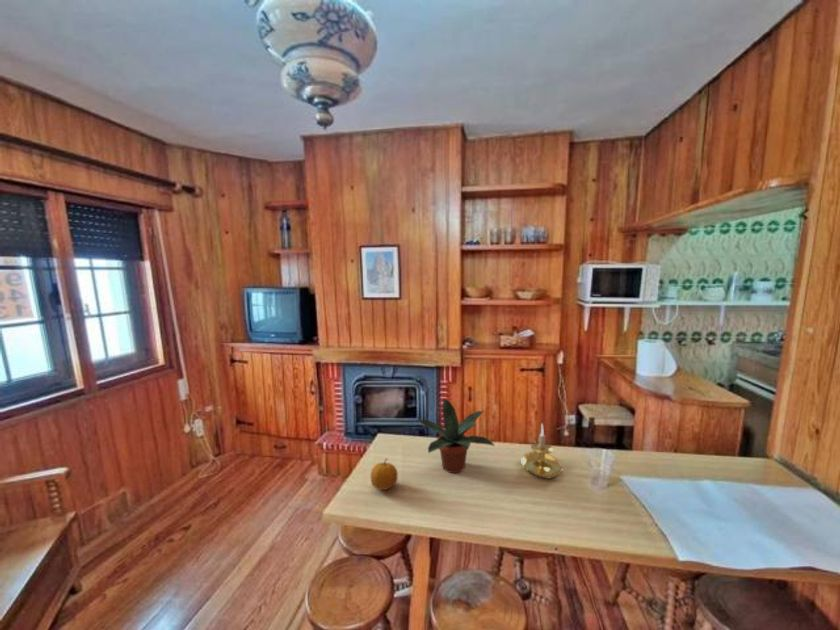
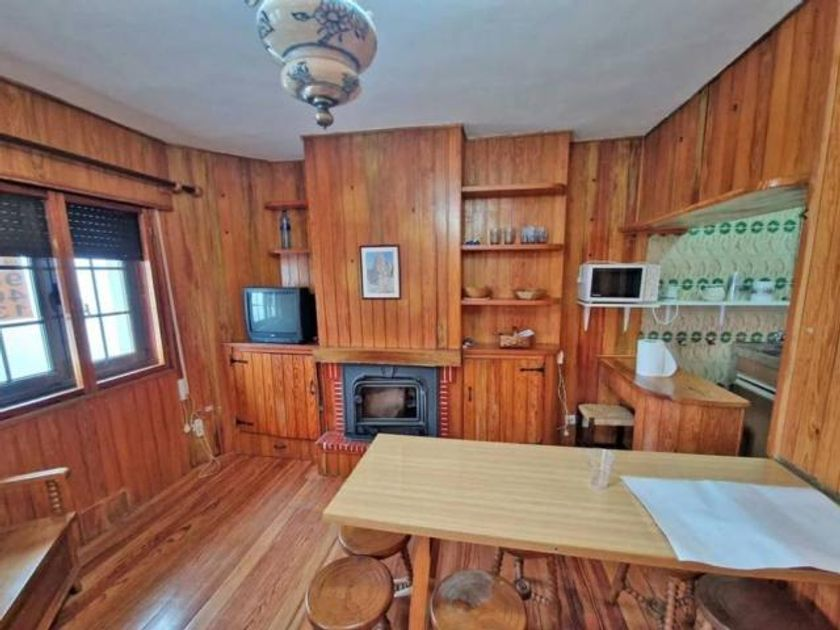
- potted plant (453, 436)
- candle holder (540, 444)
- fruit (384, 473)
